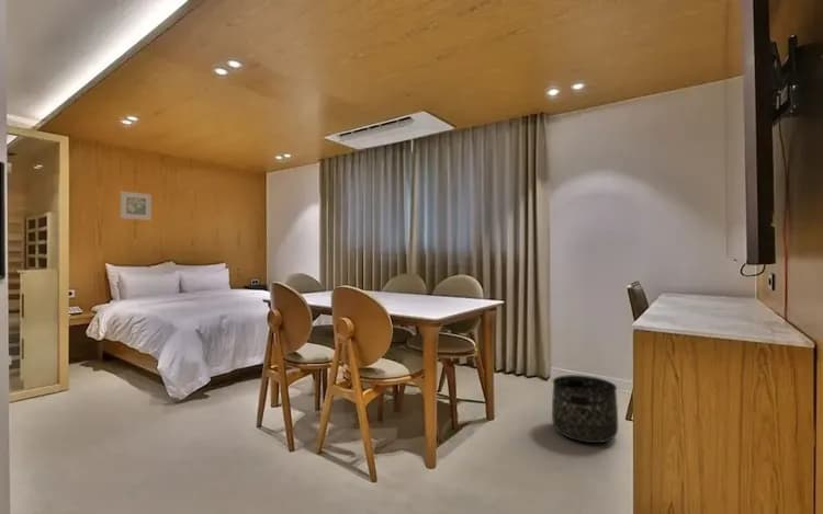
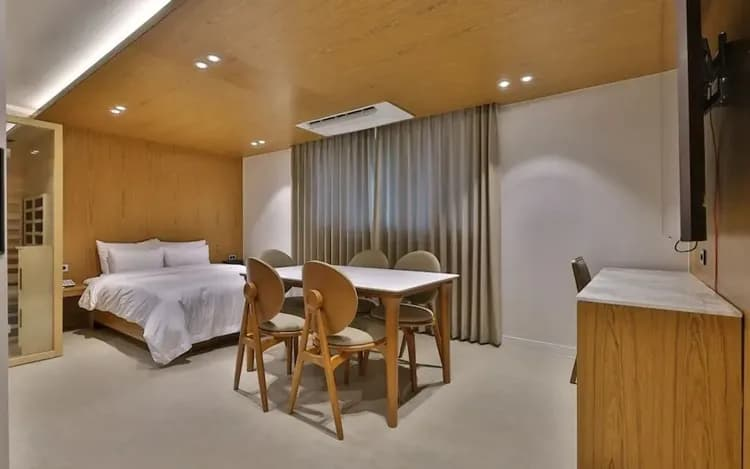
- basket (584, 408)
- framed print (136, 206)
